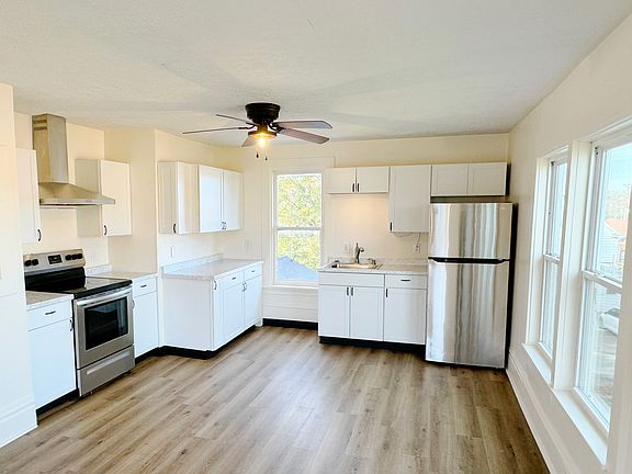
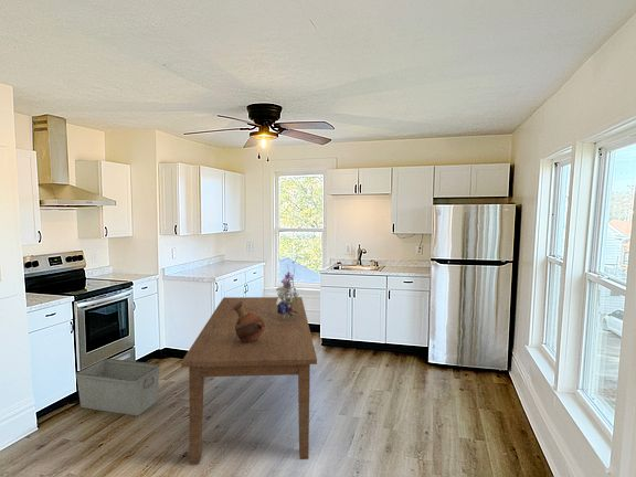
+ storage bin (119, 385)
+ dining table (257, 359)
+ bouquet (292, 287)
+ vessel (247, 320)
